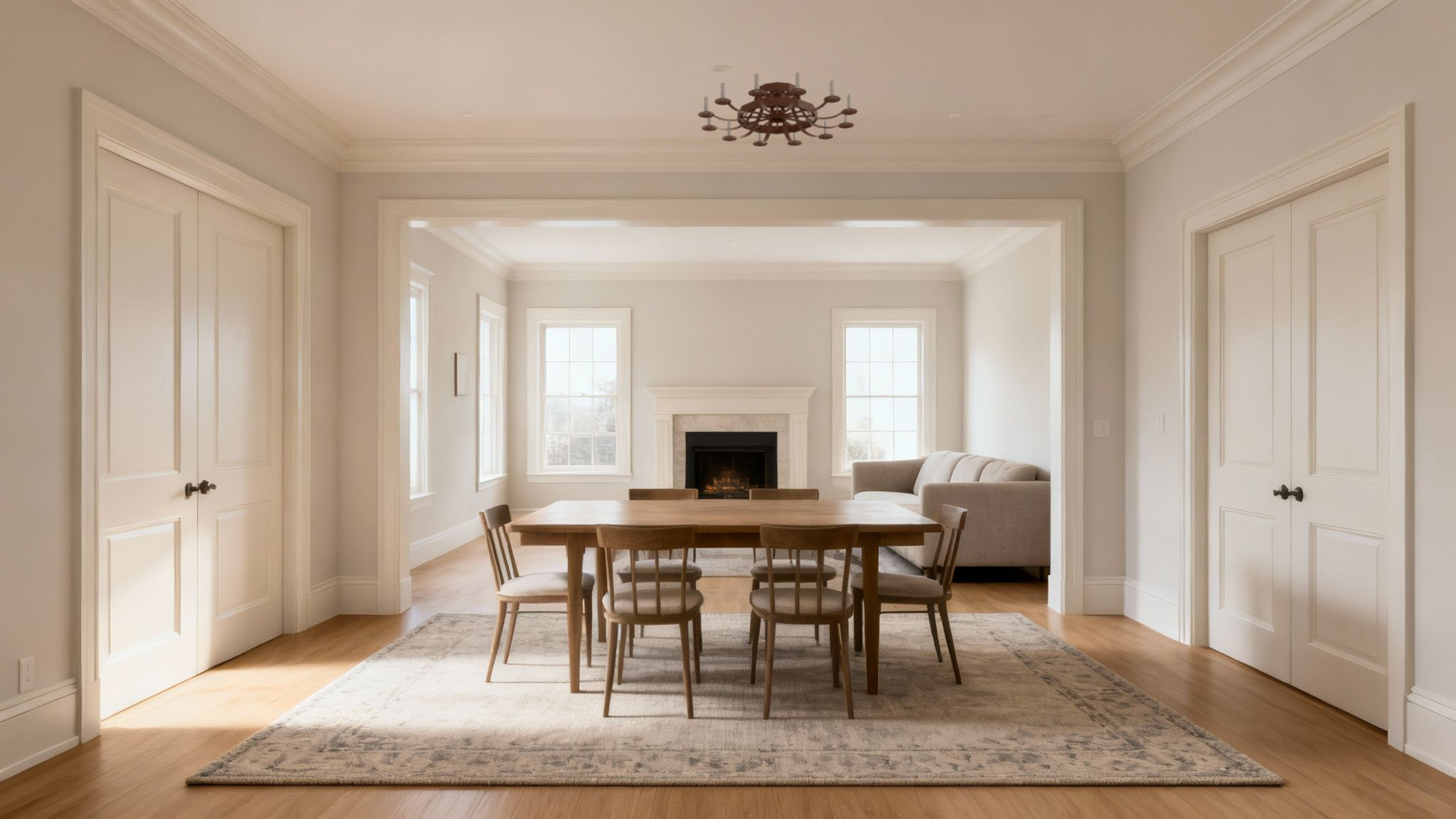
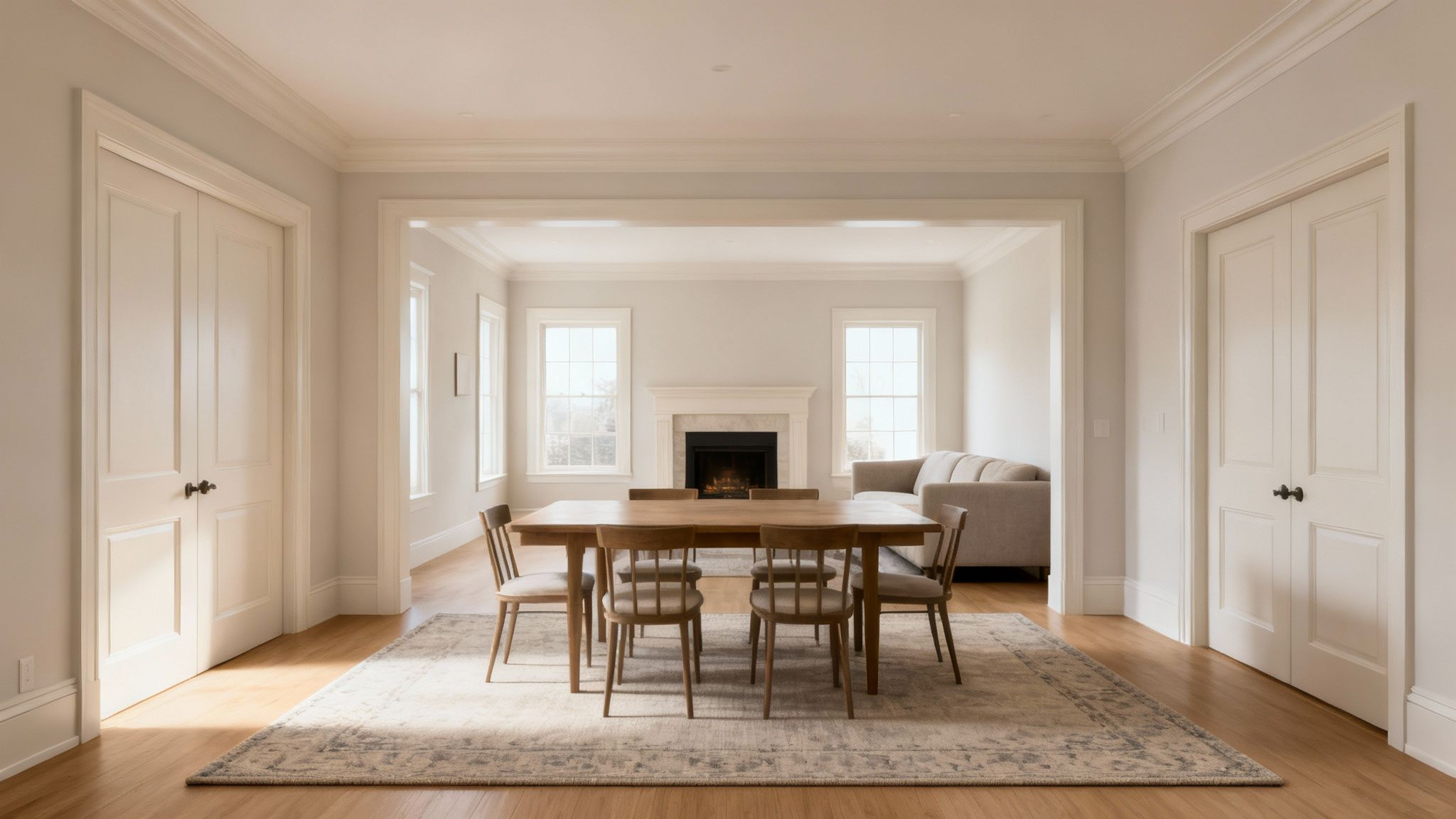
- chandelier (777, 106)
